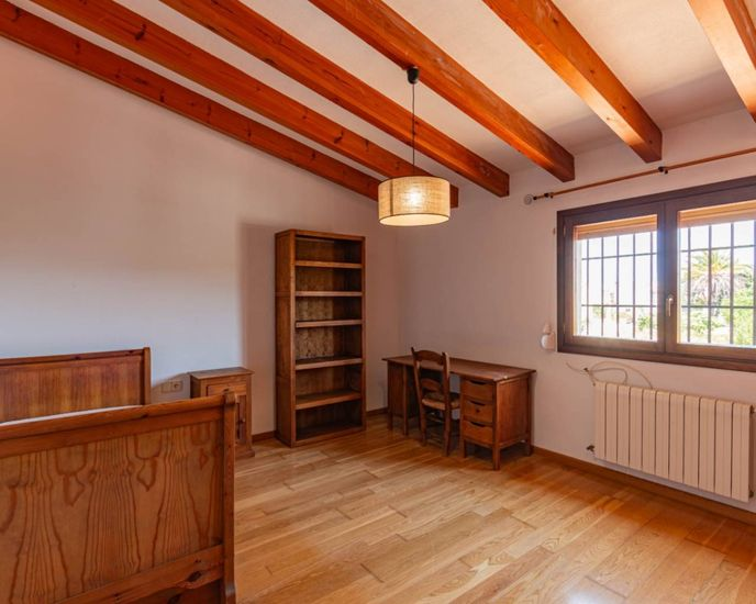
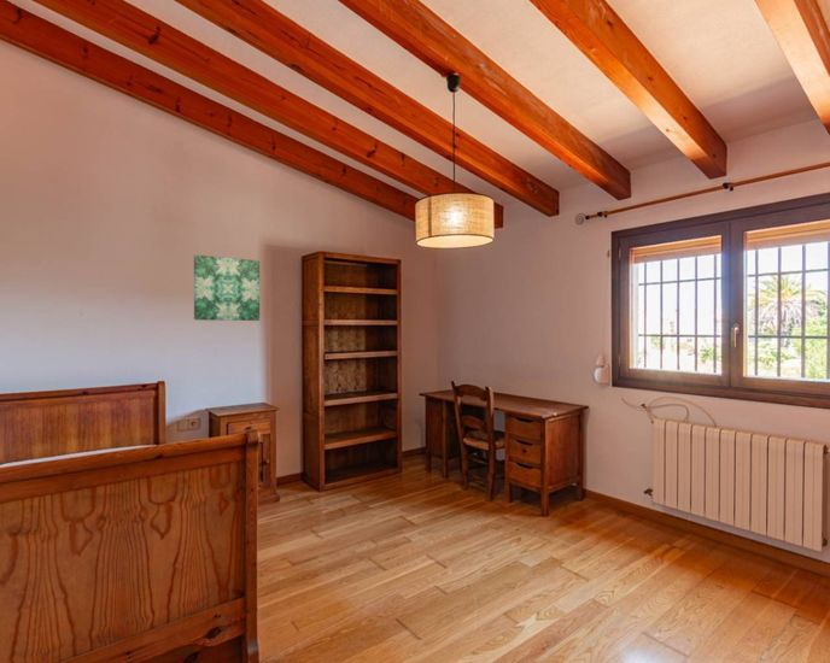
+ wall art (227, 288)
